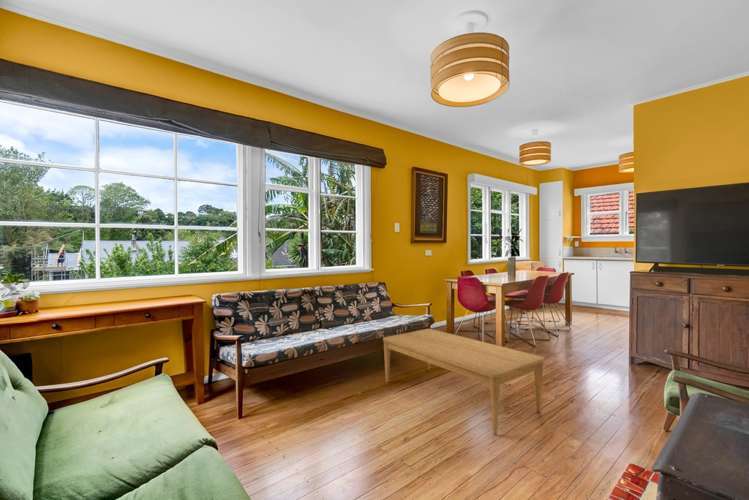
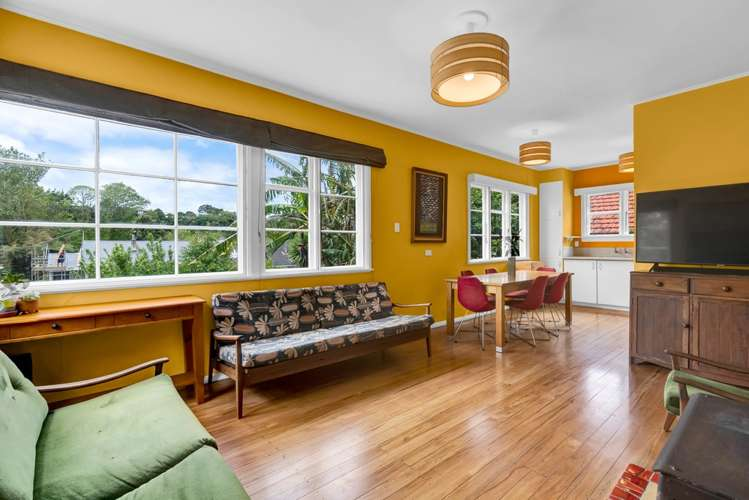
- coffee table (455, 370)
